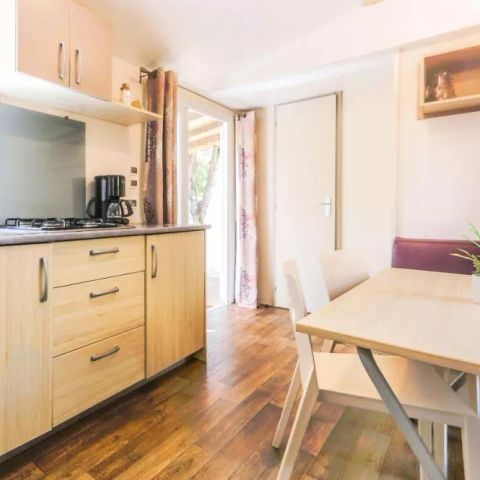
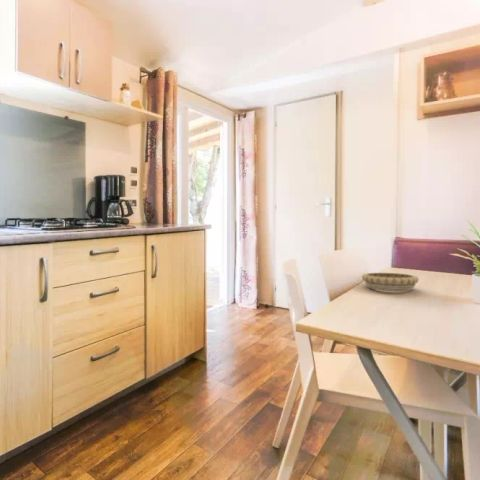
+ decorative bowl (389, 281)
